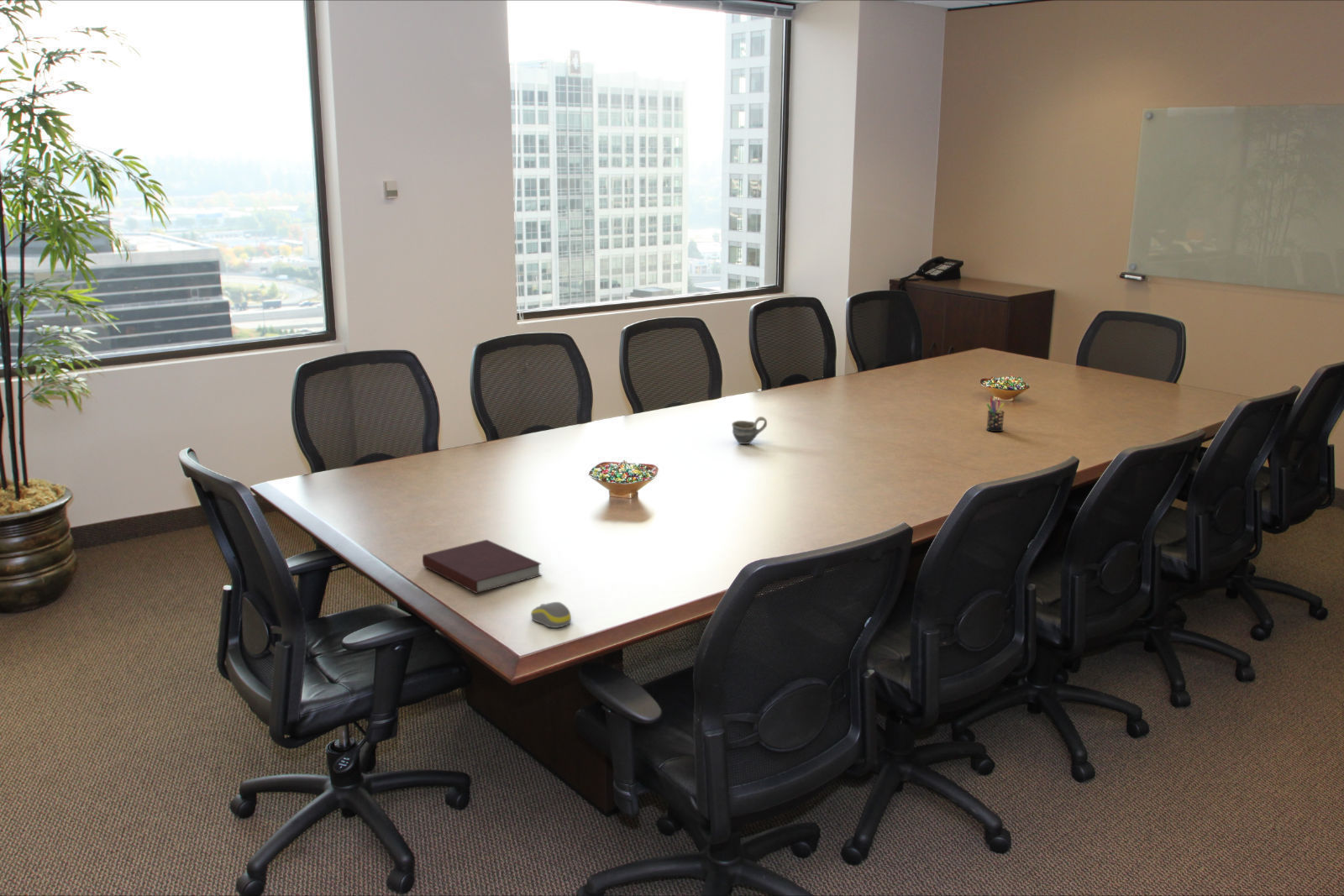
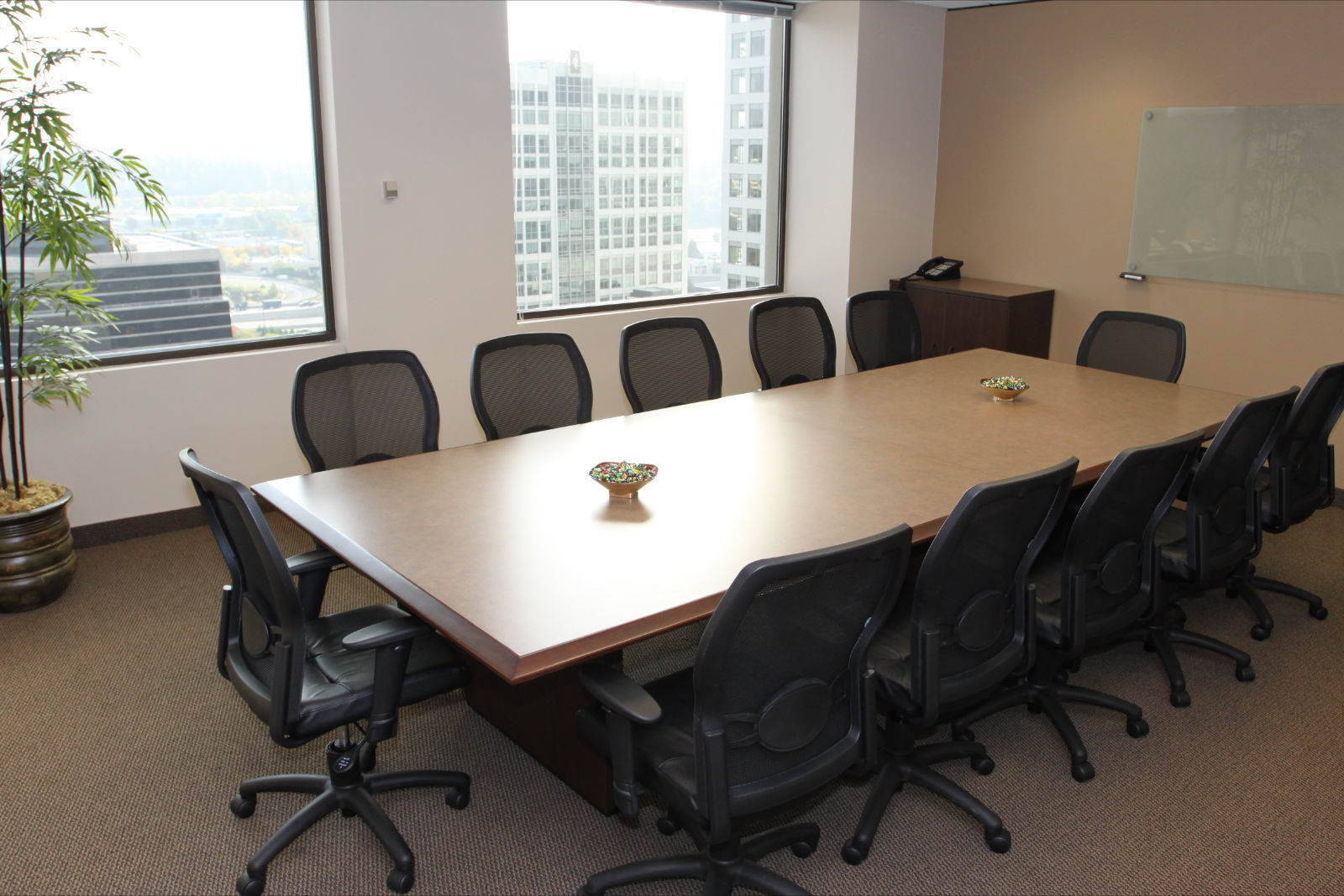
- pen holder (994, 413)
- notebook (481, 564)
- cup (747, 430)
- computer mouse (551, 611)
